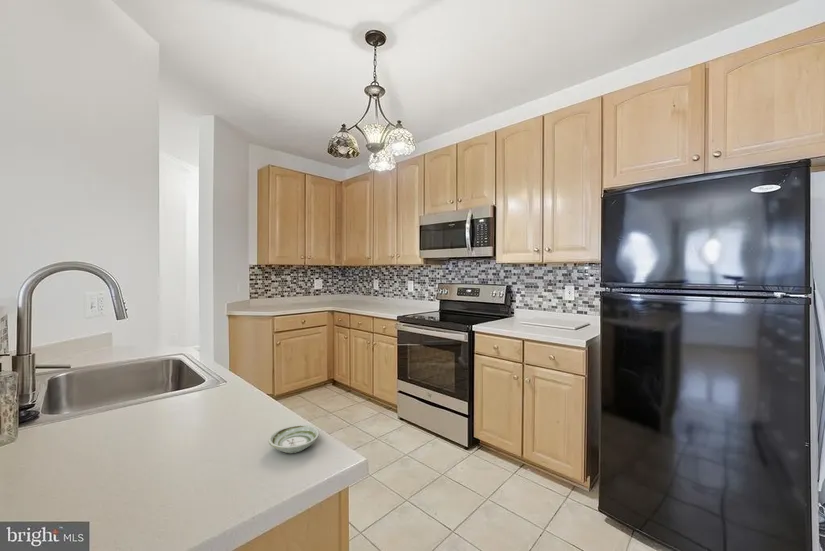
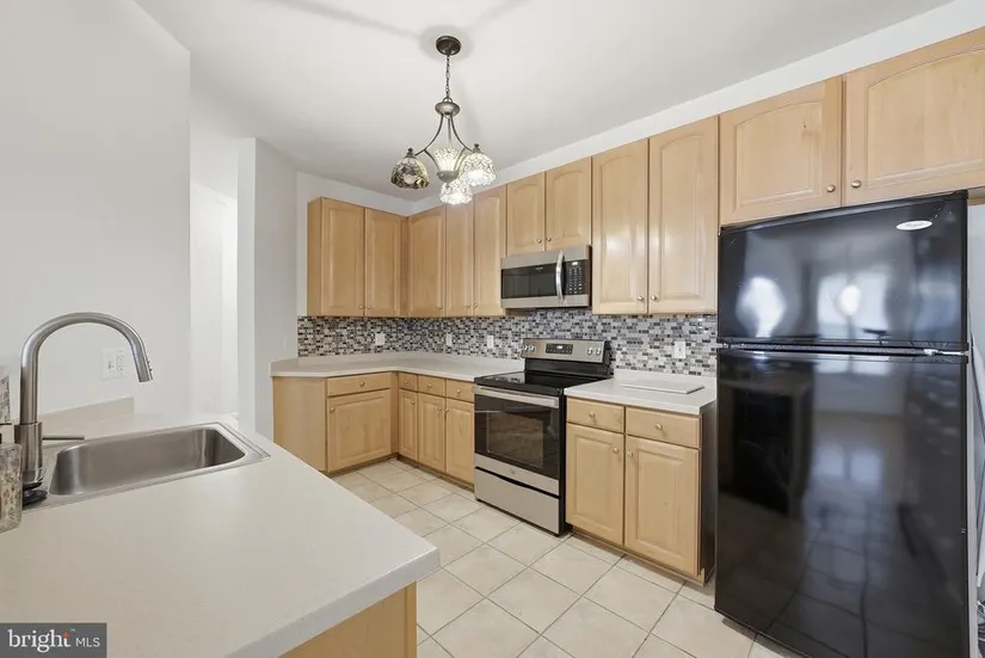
- saucer (294, 440)
